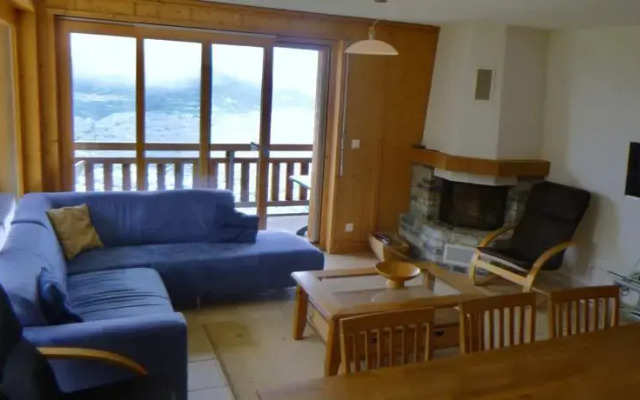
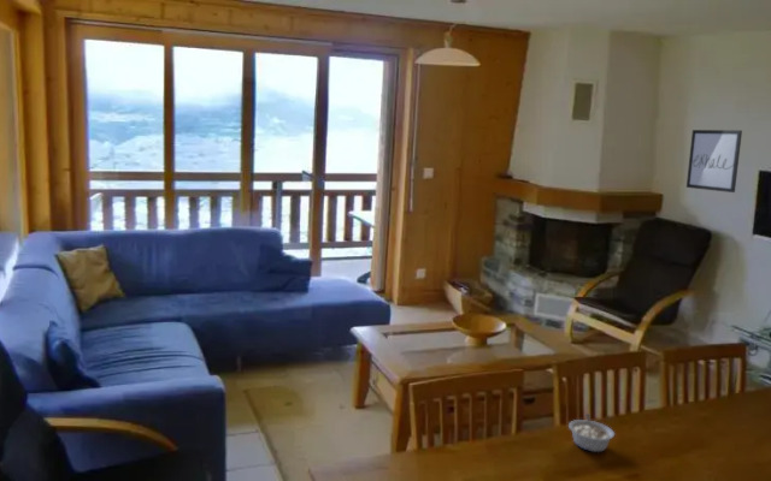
+ wall art (712, 160)
+ legume (589, 434)
